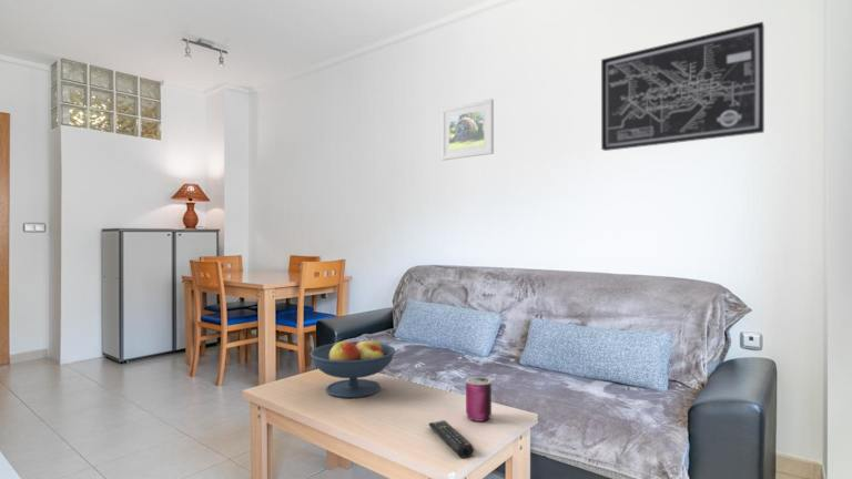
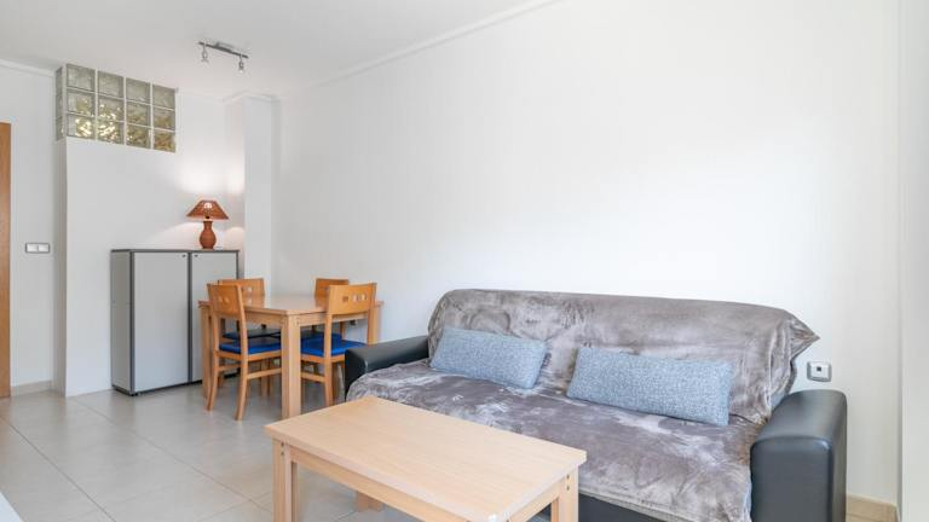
- fruit bowl (353, 363)
- can (478, 398)
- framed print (466, 130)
- remote control (449, 436)
- wall art (676, 92)
